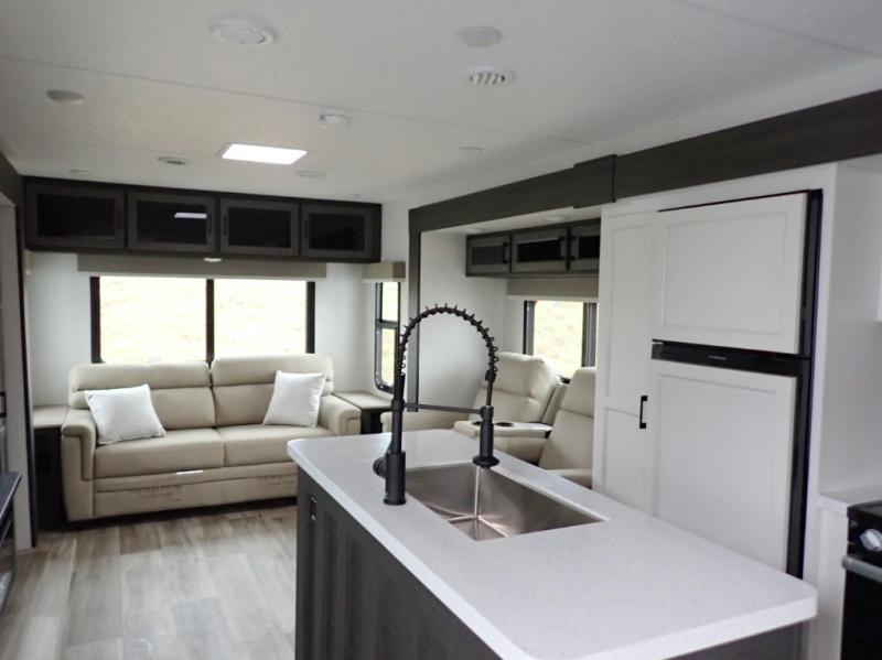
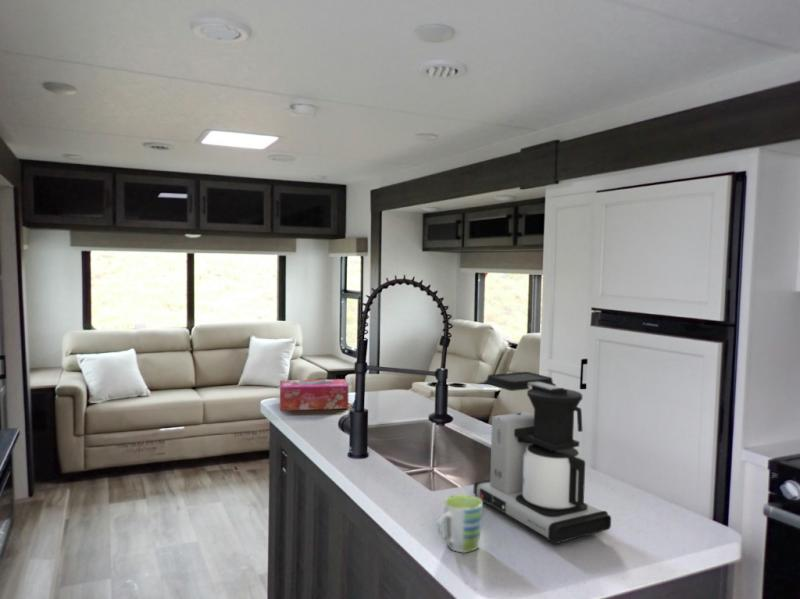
+ coffee maker (539, 449)
+ tissue box (313, 394)
+ mug (458, 524)
